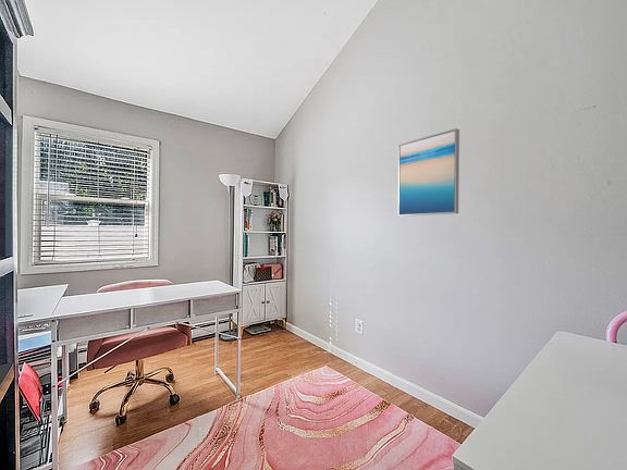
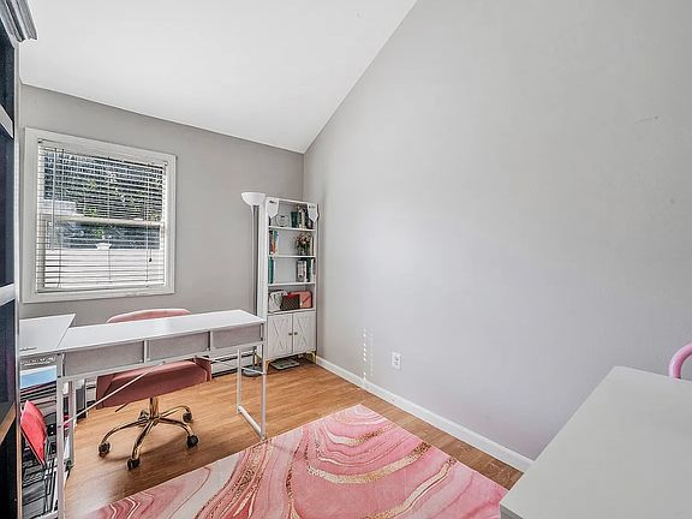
- wall art (426, 176)
